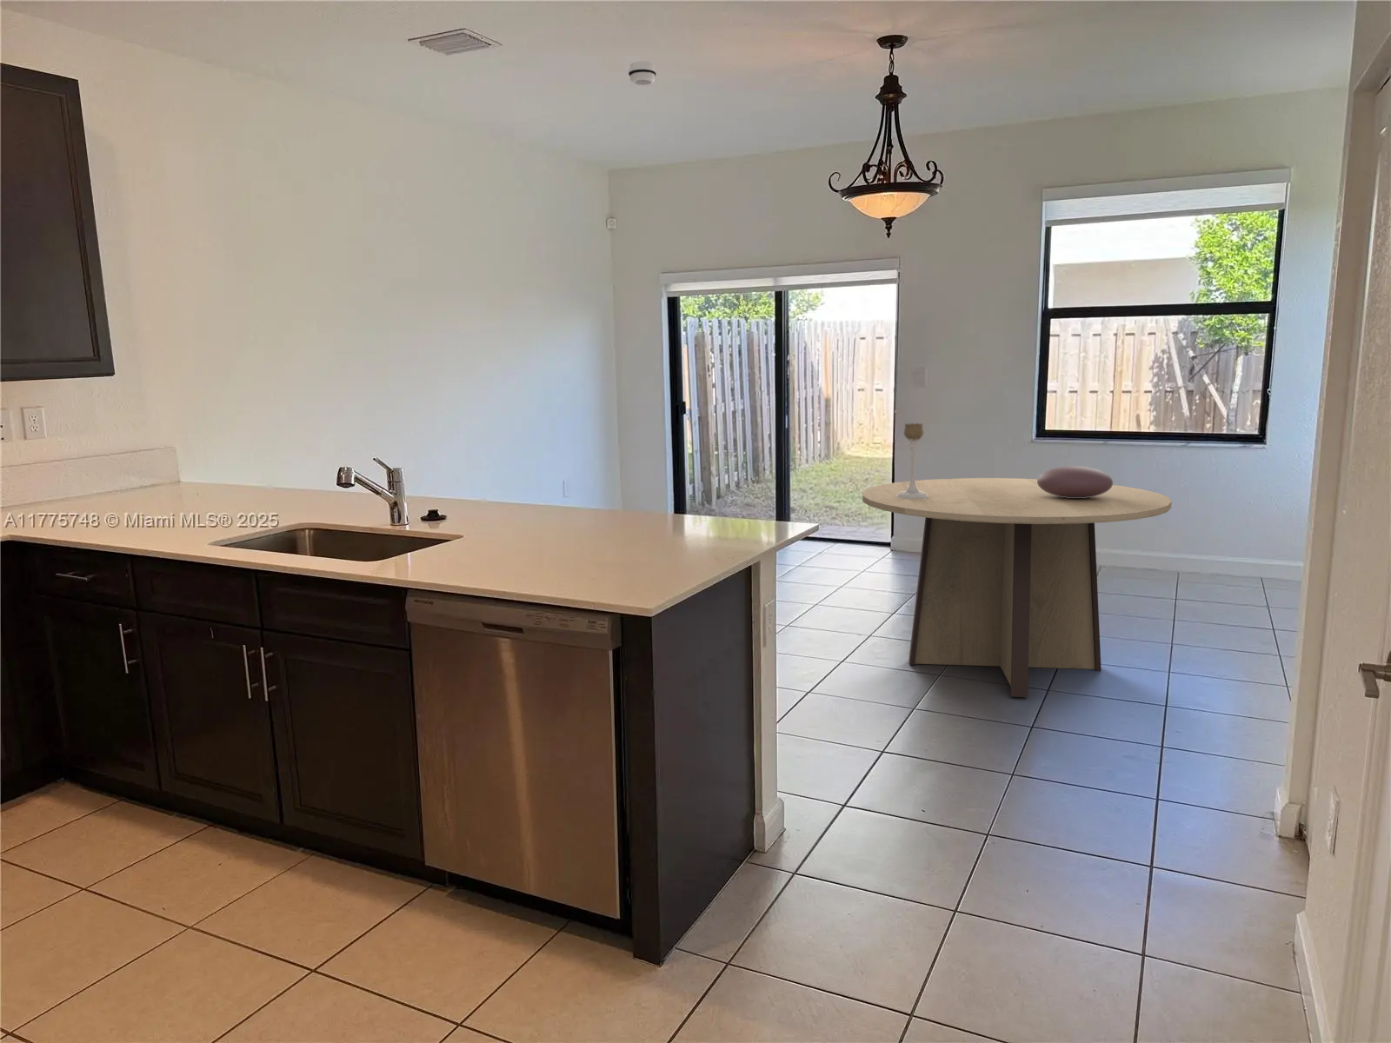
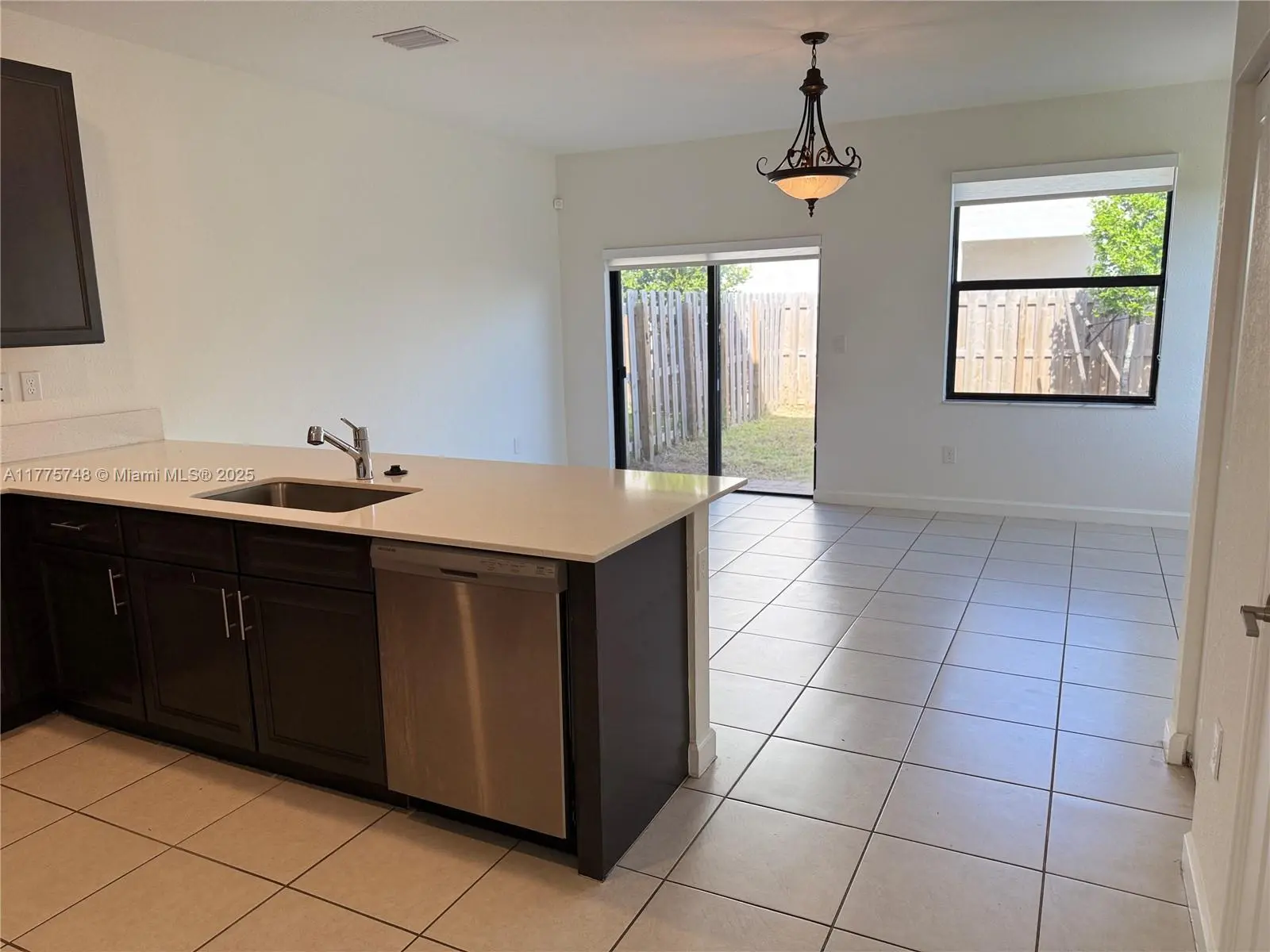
- candle holder (912, 460)
- smoke detector (642, 73)
- decorative bowl (1073, 482)
- dining table (1005, 581)
